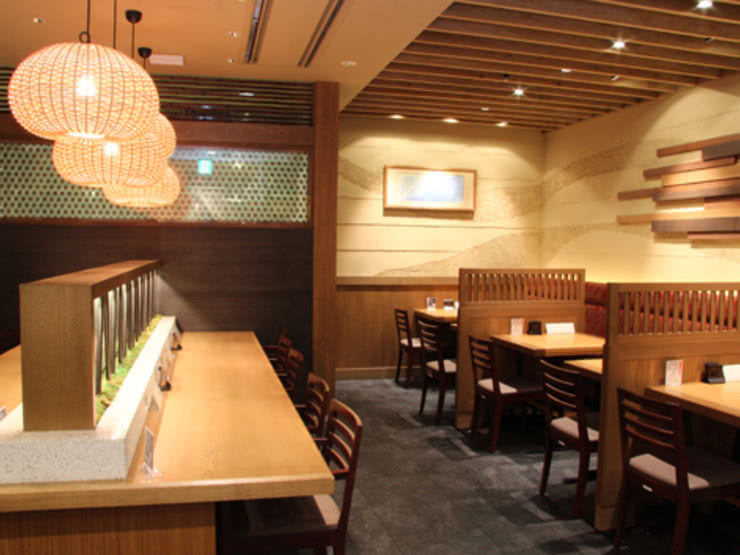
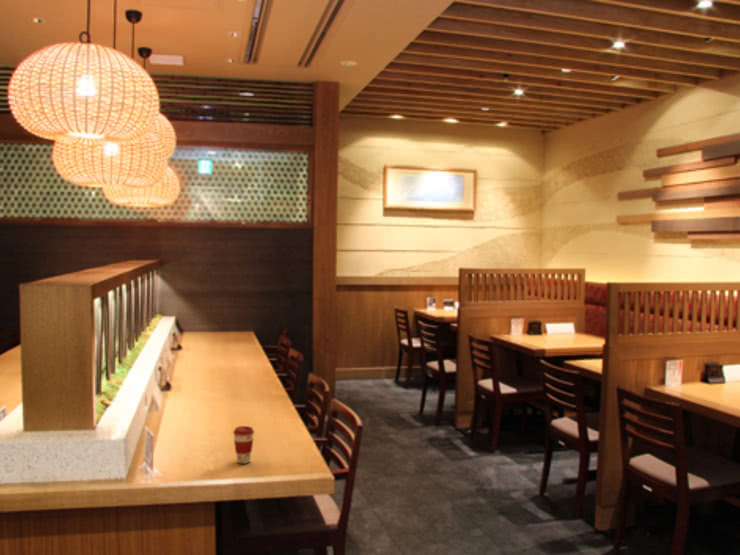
+ coffee cup (243, 444)
